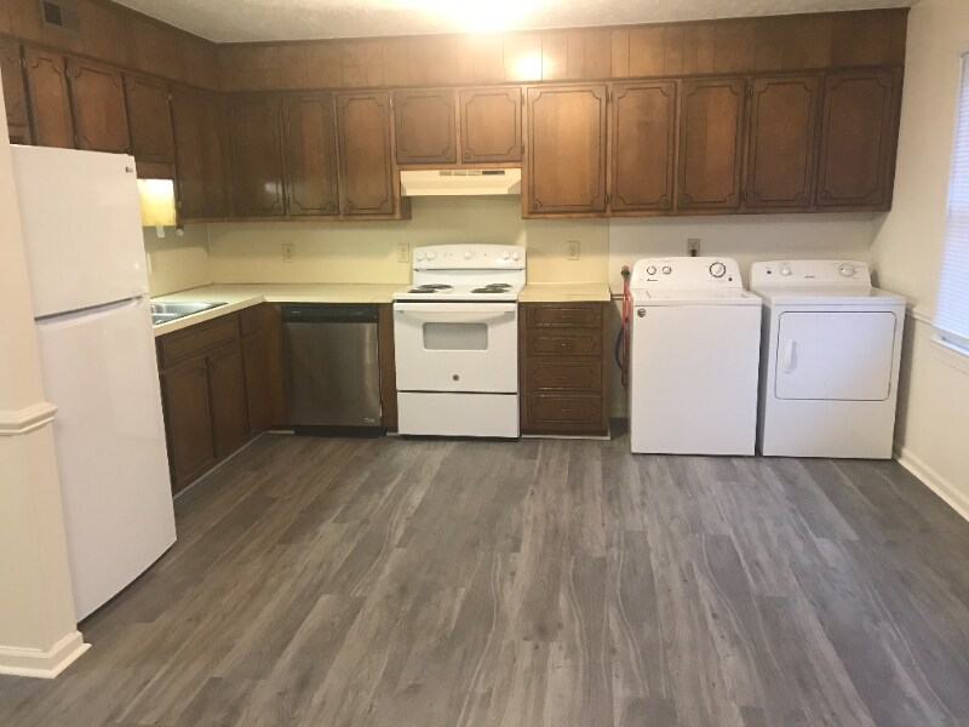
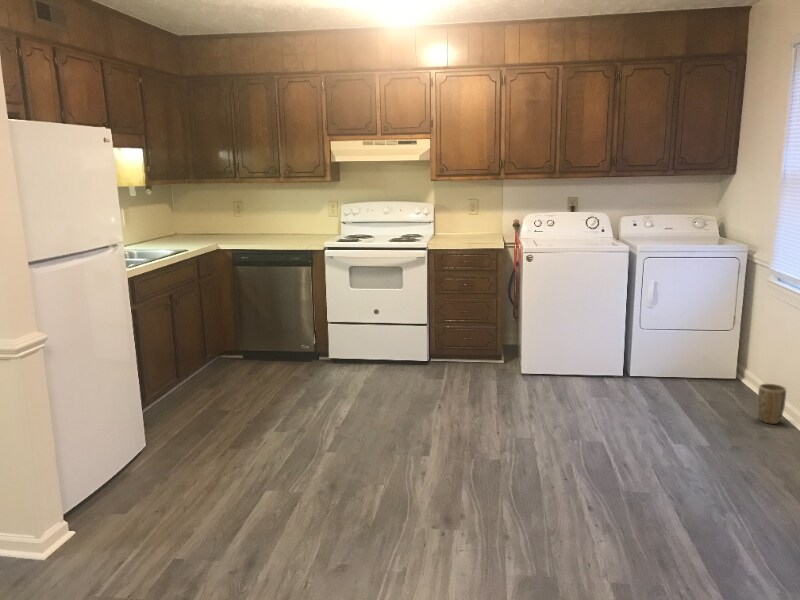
+ plant pot (771, 403)
